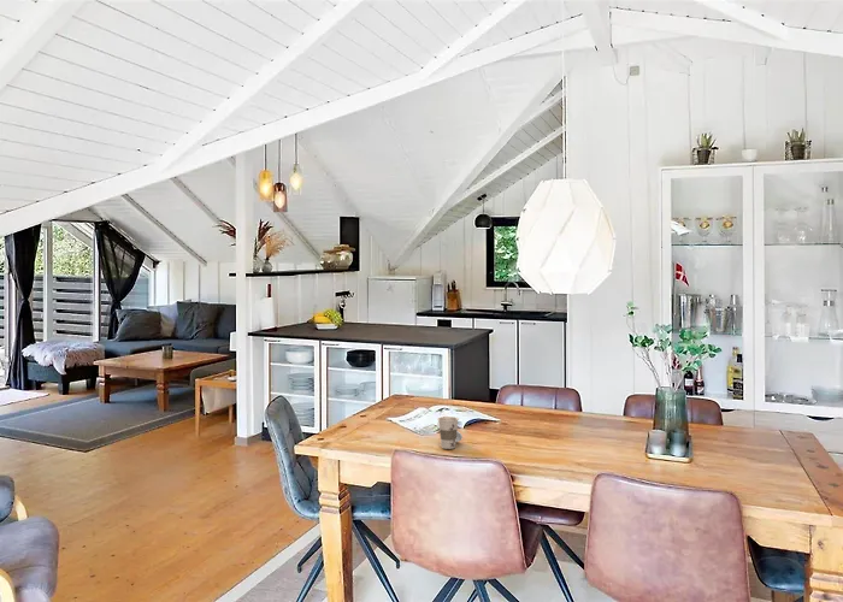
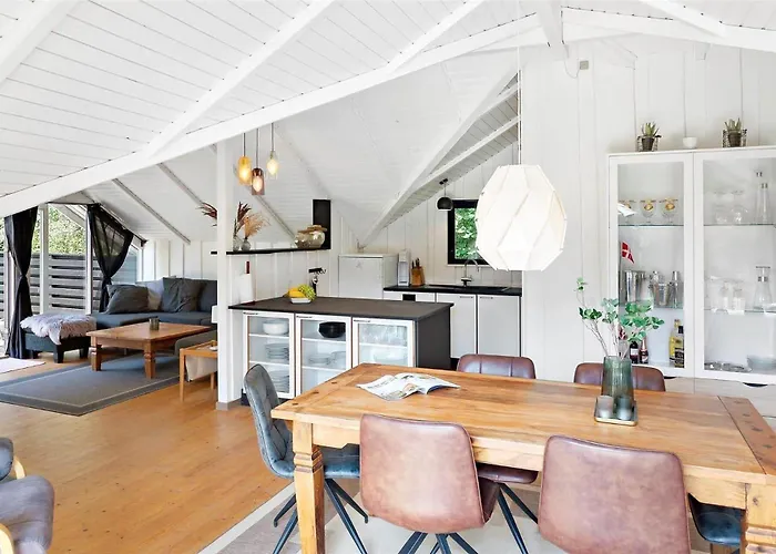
- cup (449, 431)
